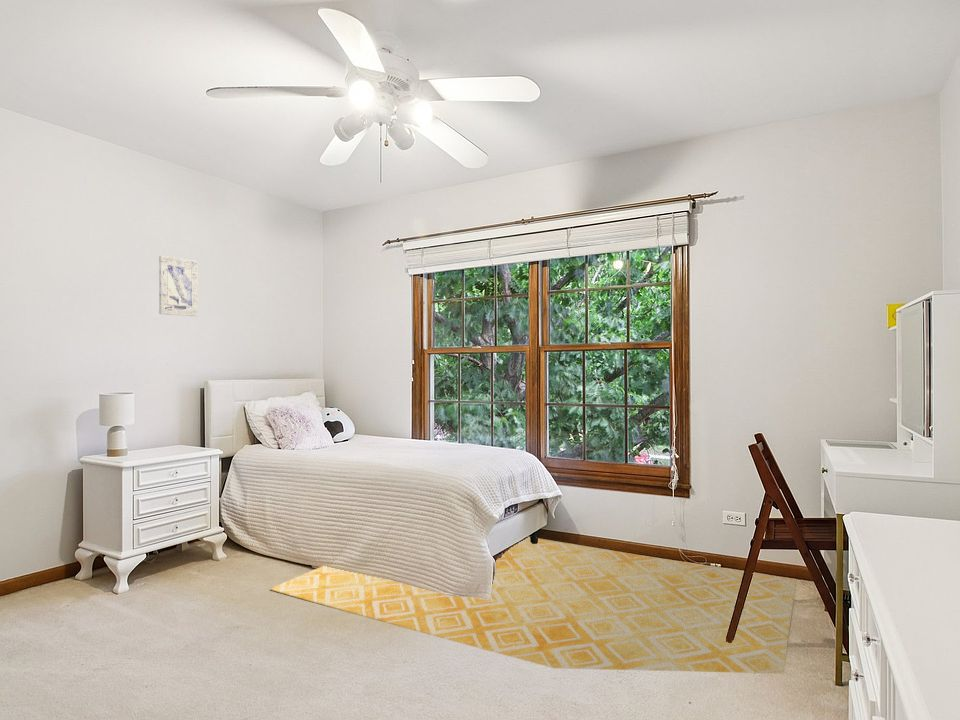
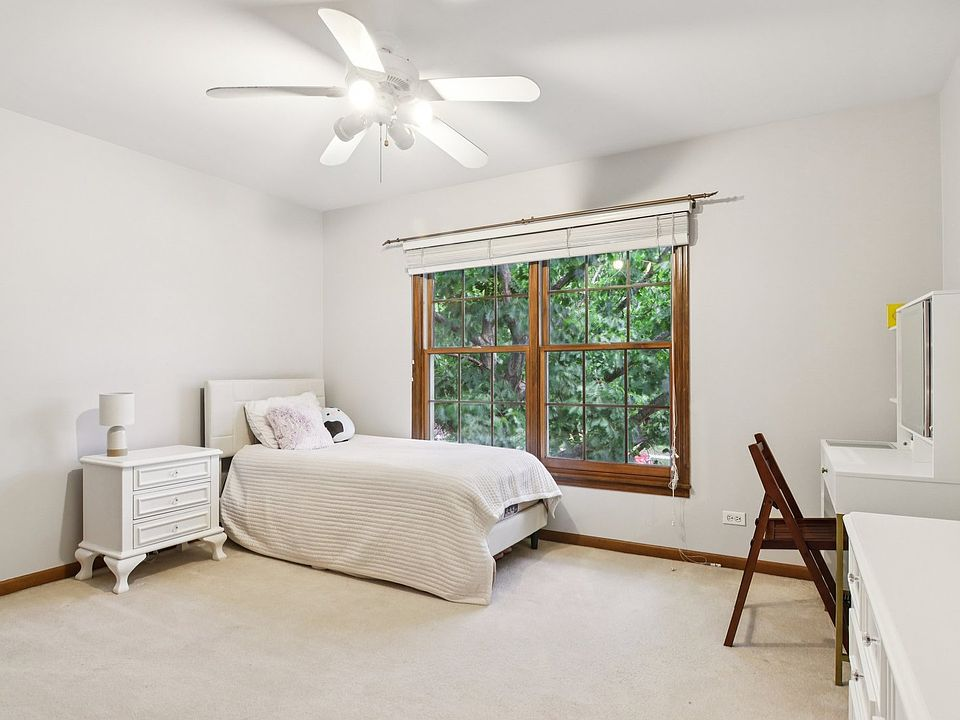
- wall art (178, 286)
- rug (536, 585)
